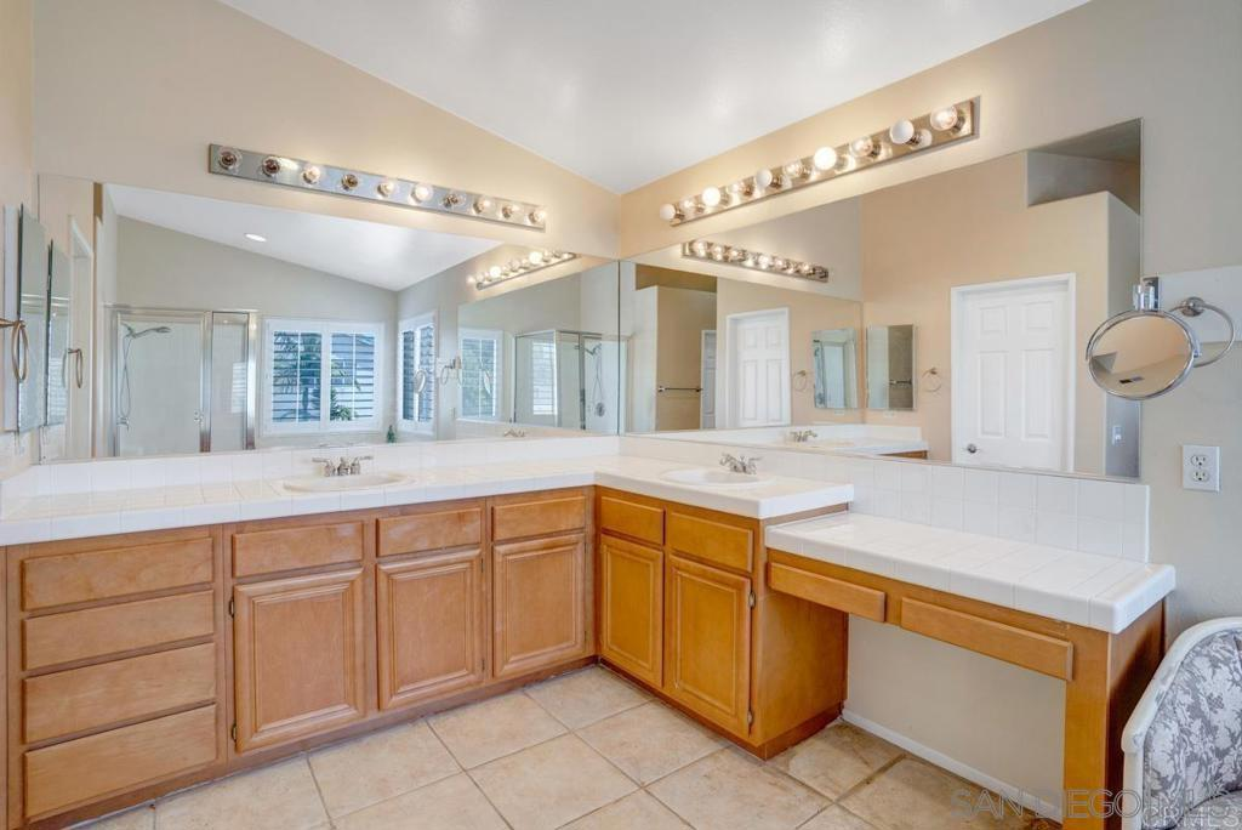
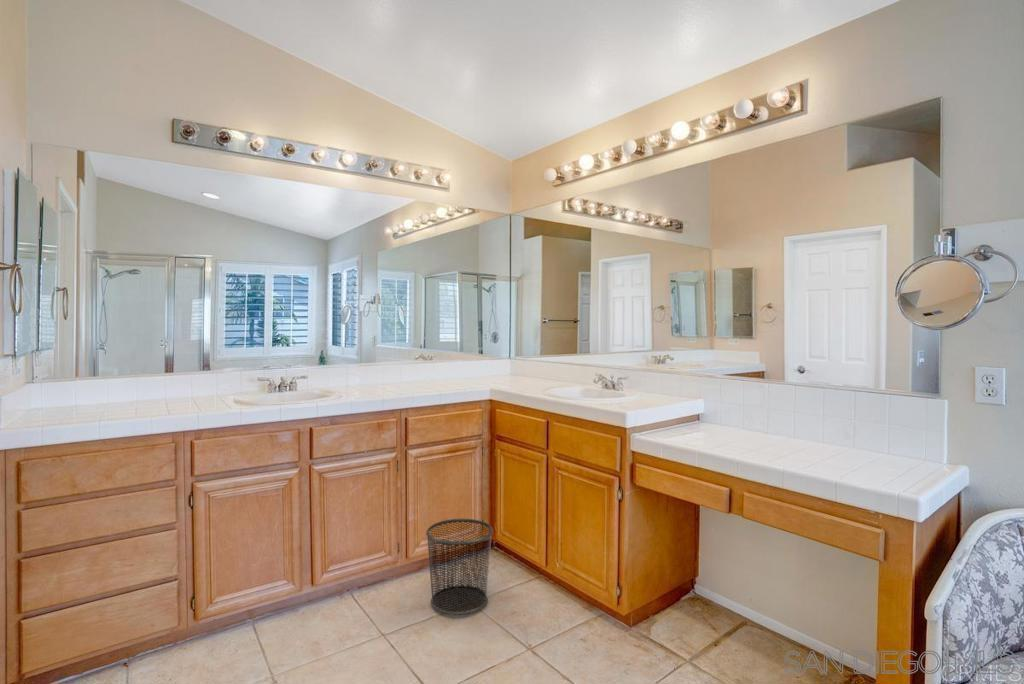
+ waste bin (460, 564)
